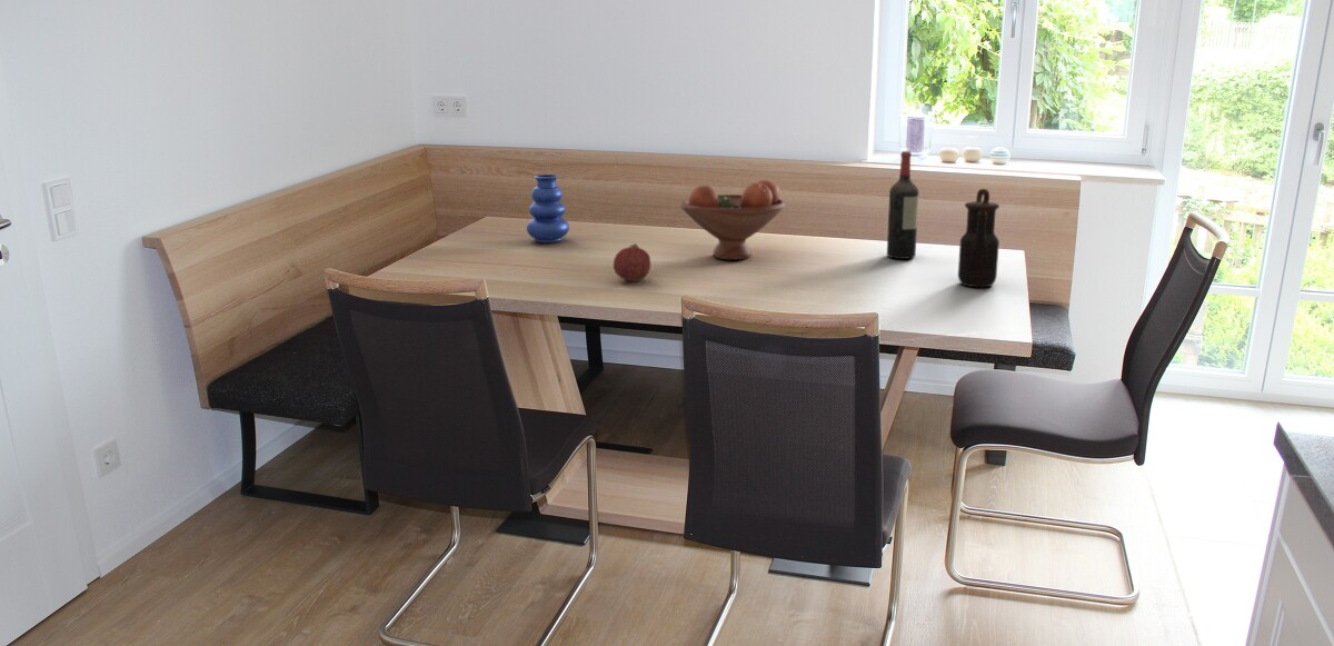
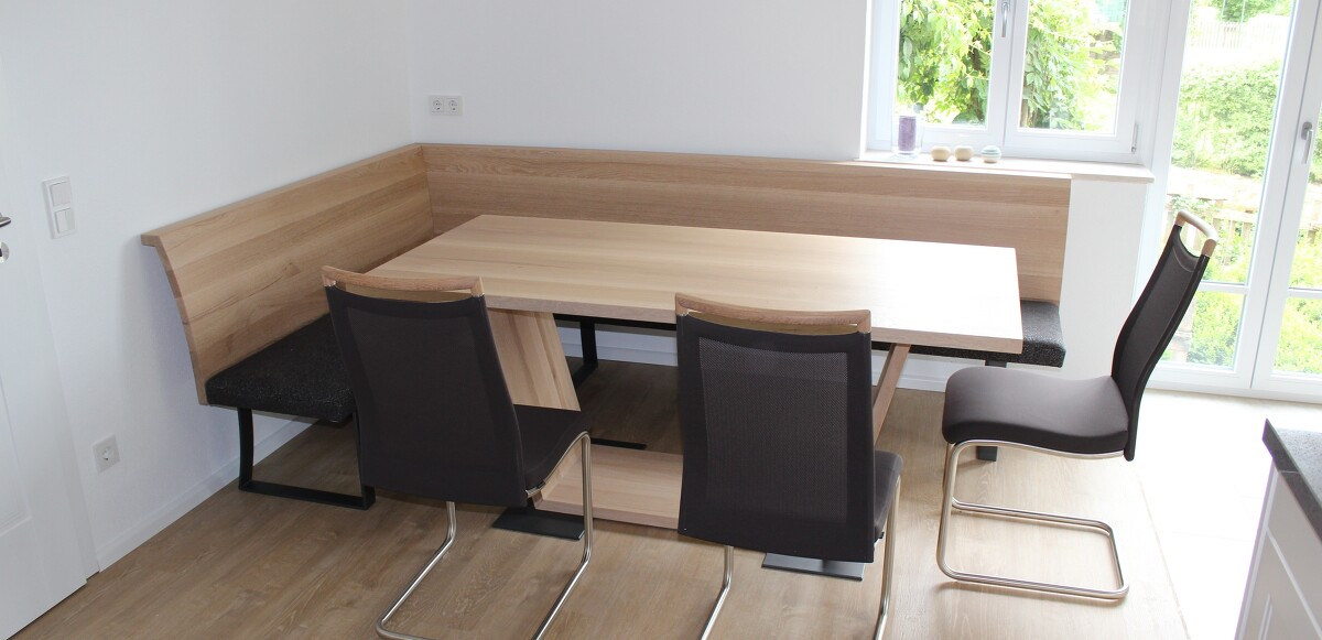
- vase (547, 208)
- fruit bowl (731, 218)
- fruit (633, 262)
- teapot (979, 237)
- wine bottle (903, 205)
